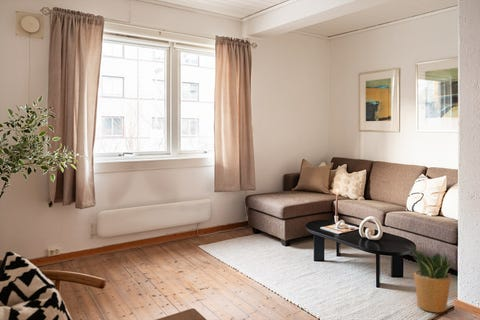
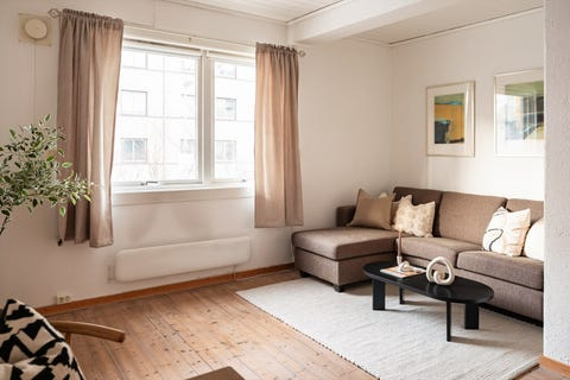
- potted plant (430, 279)
